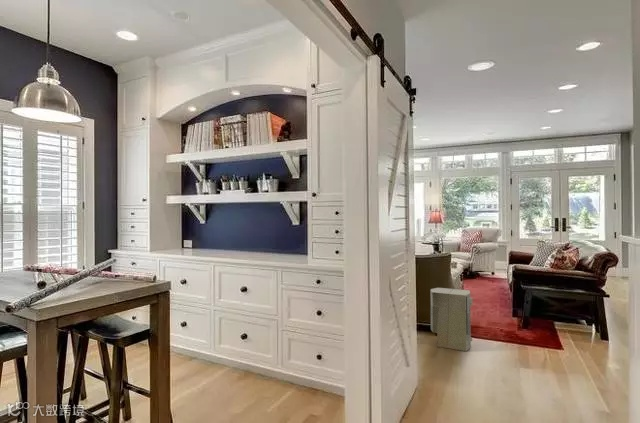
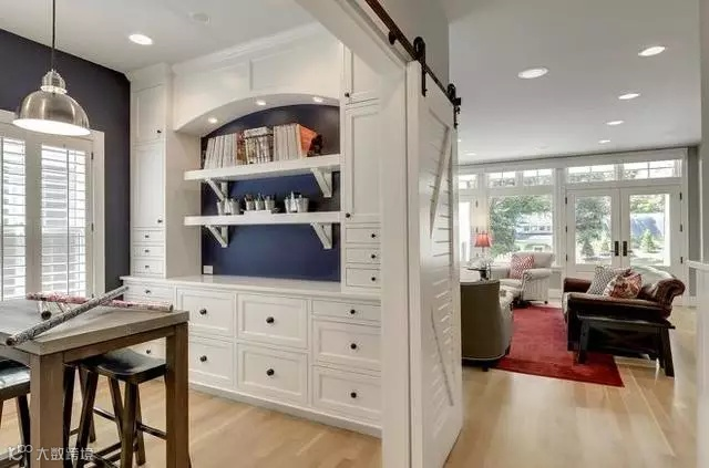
- air purifier (451, 317)
